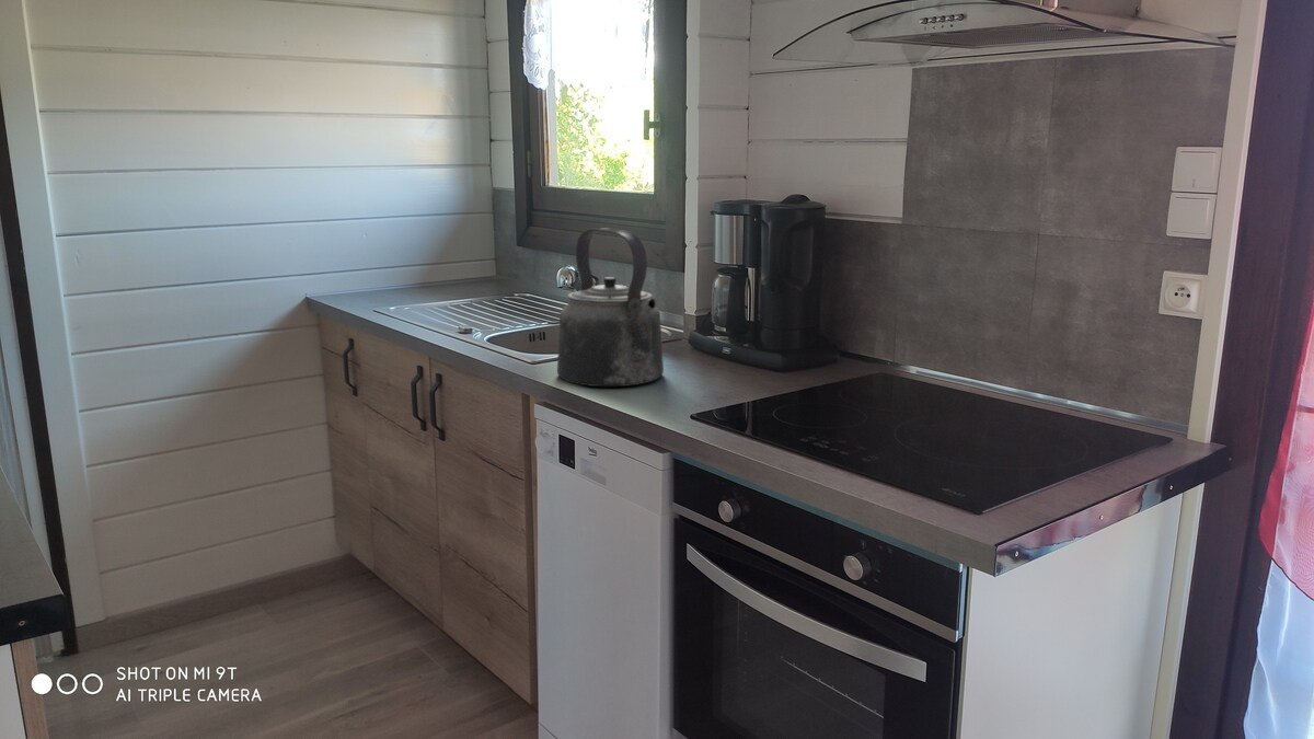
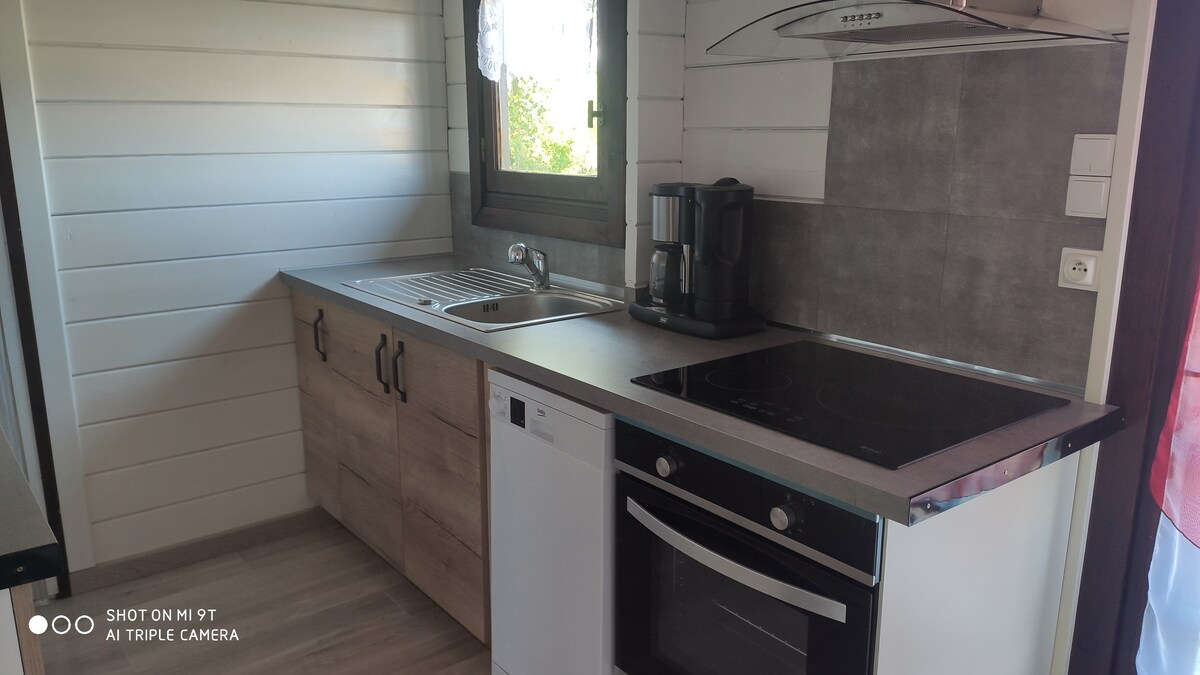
- kettle (615, 304)
